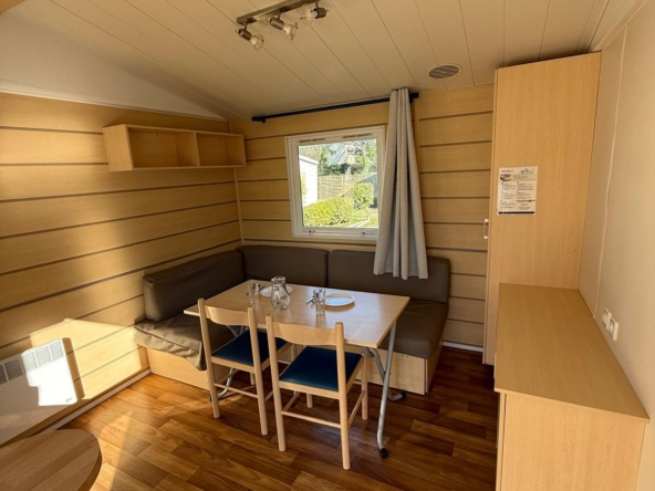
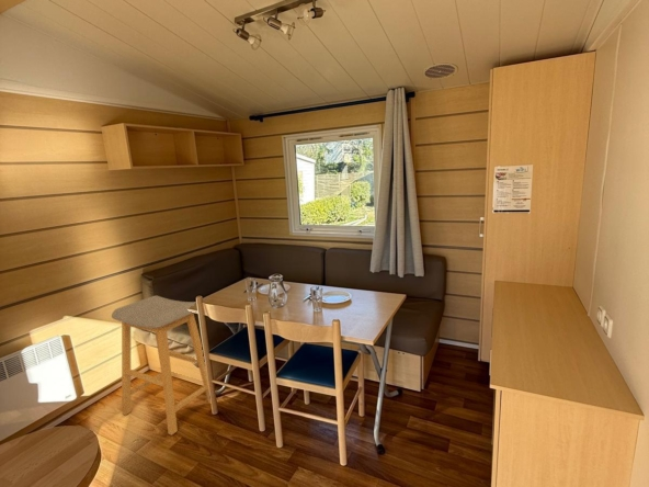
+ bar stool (163, 358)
